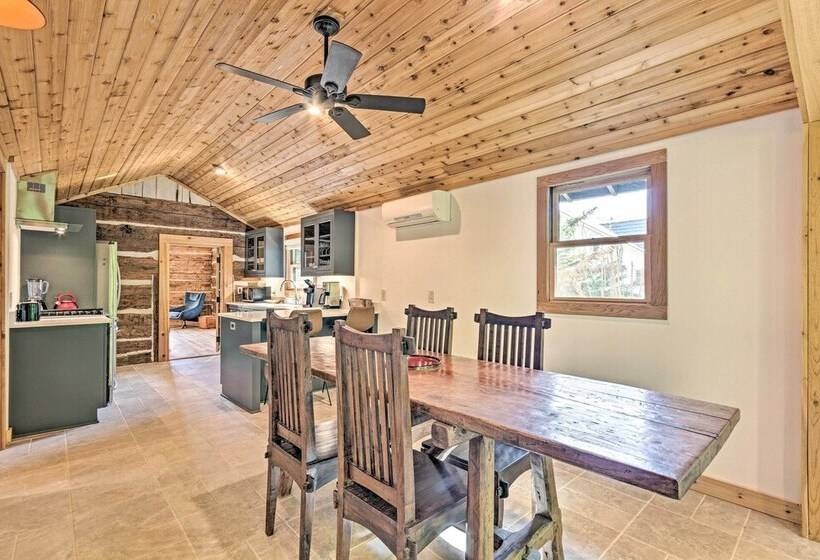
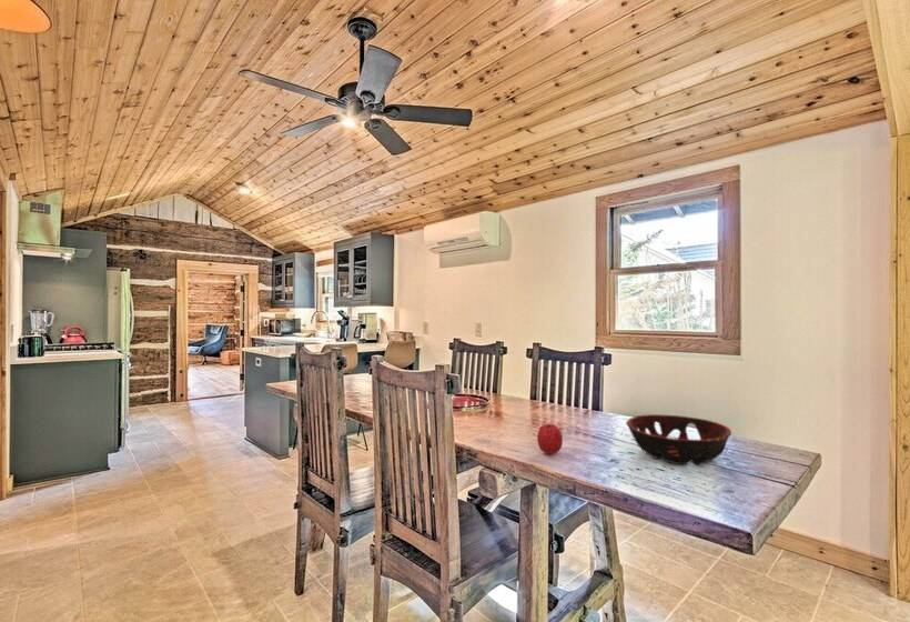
+ decorative bowl (676, 440)
+ fruit (549, 438)
